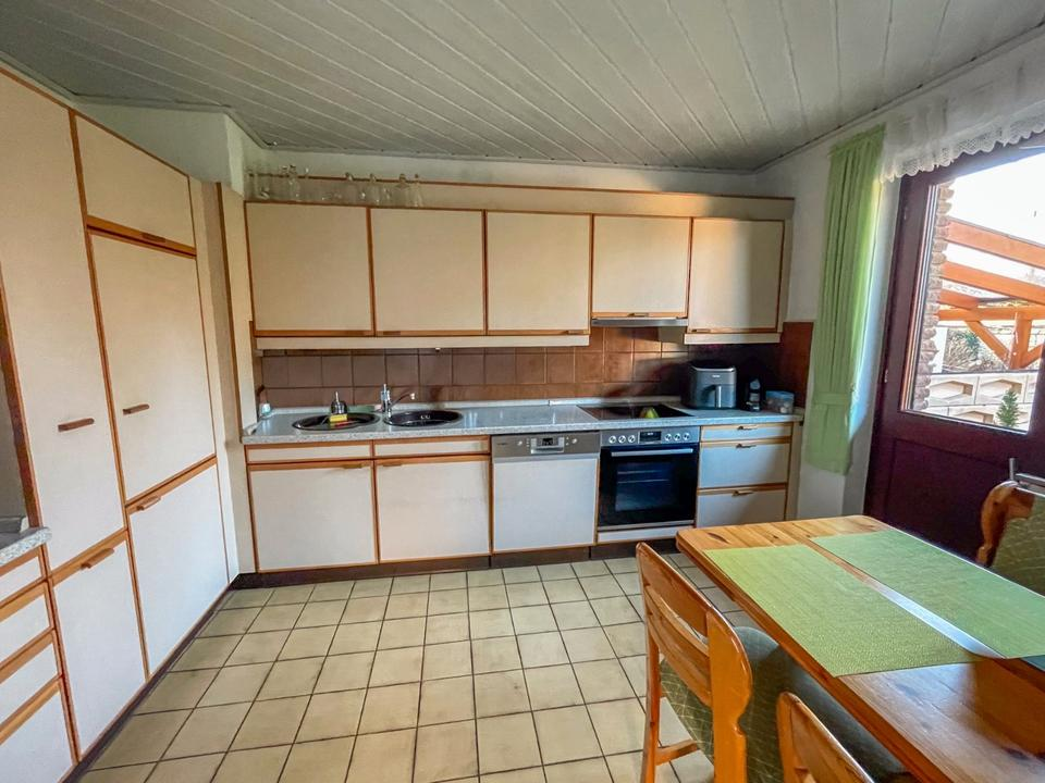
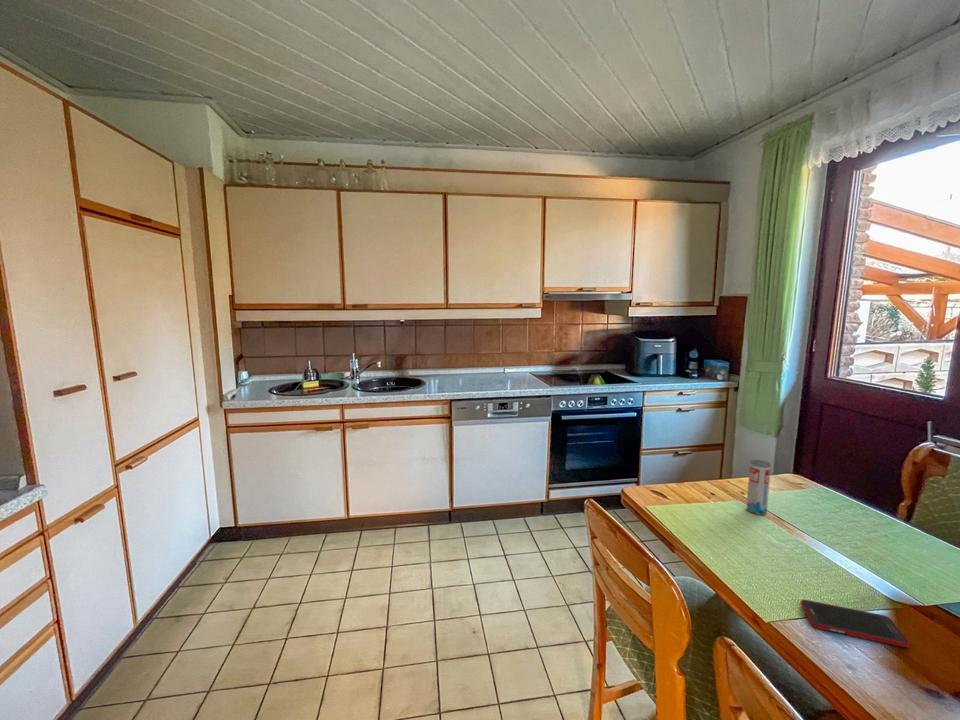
+ beverage can (758, 487)
+ cell phone (851, 622)
